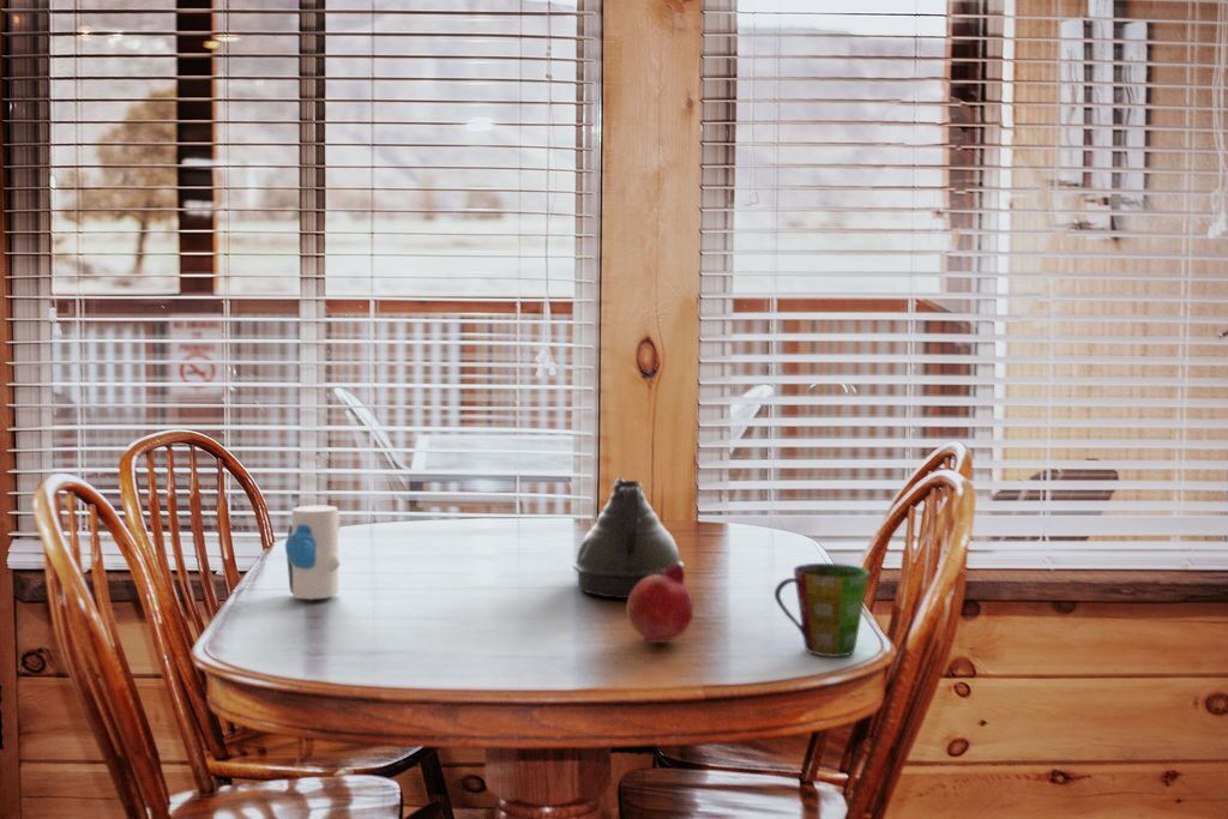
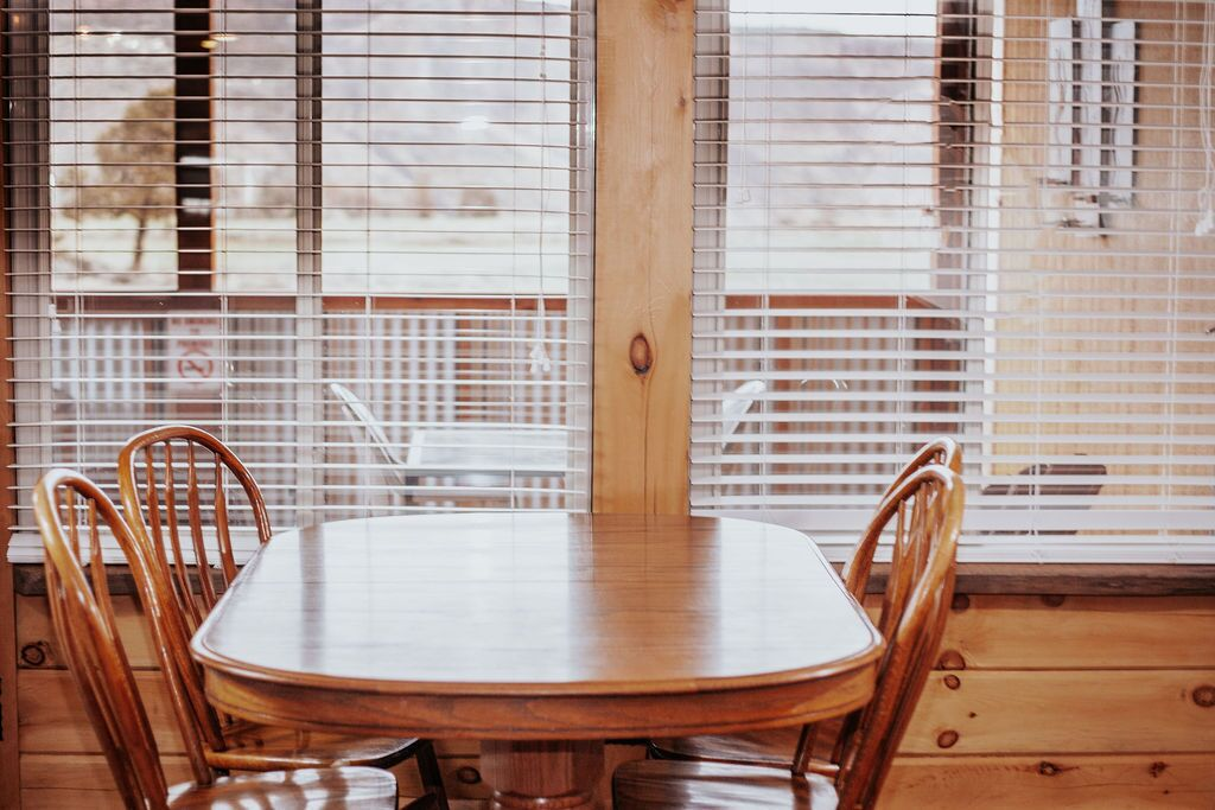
- fruit (660, 602)
- teapot (627, 530)
- toy (308, 553)
- cup (819, 610)
